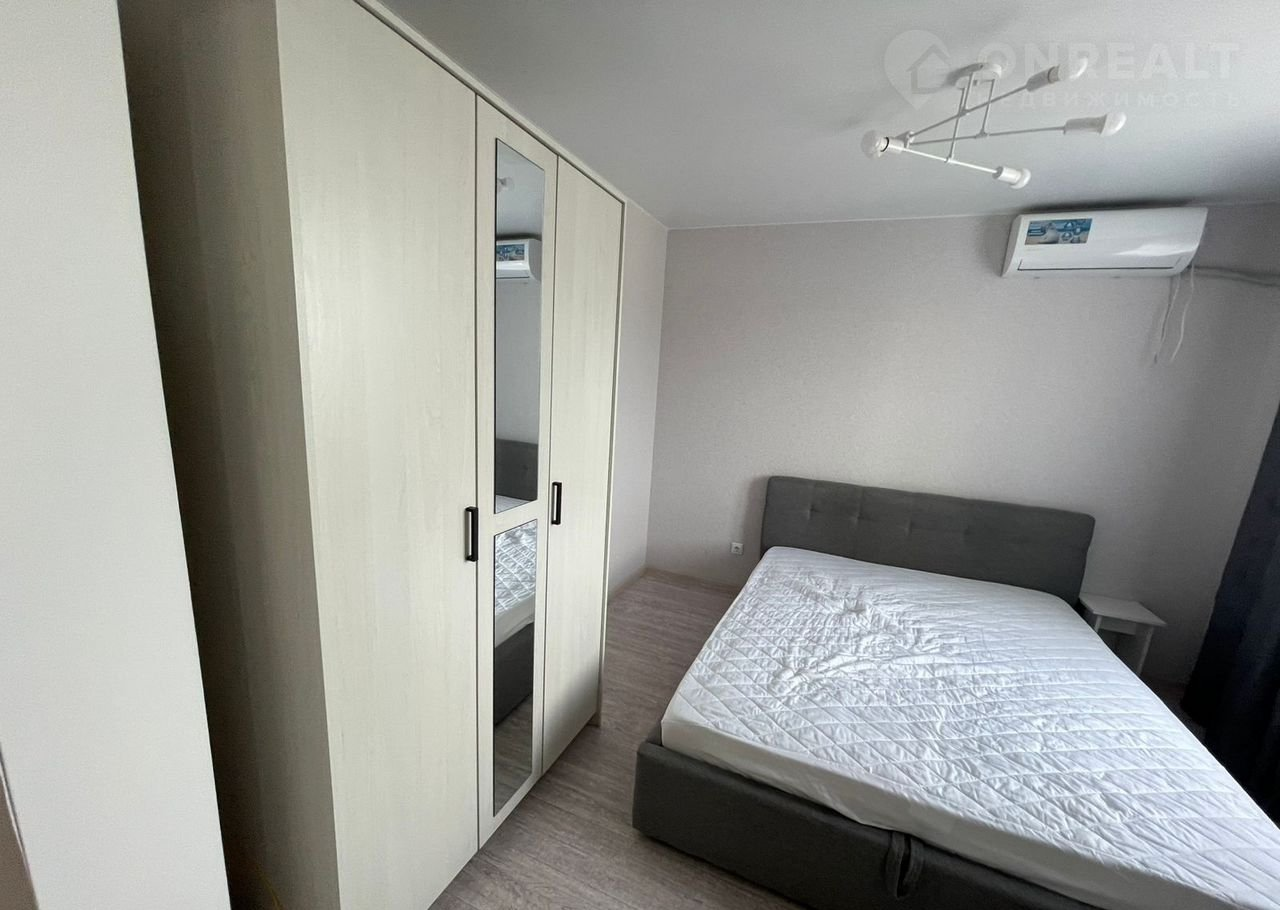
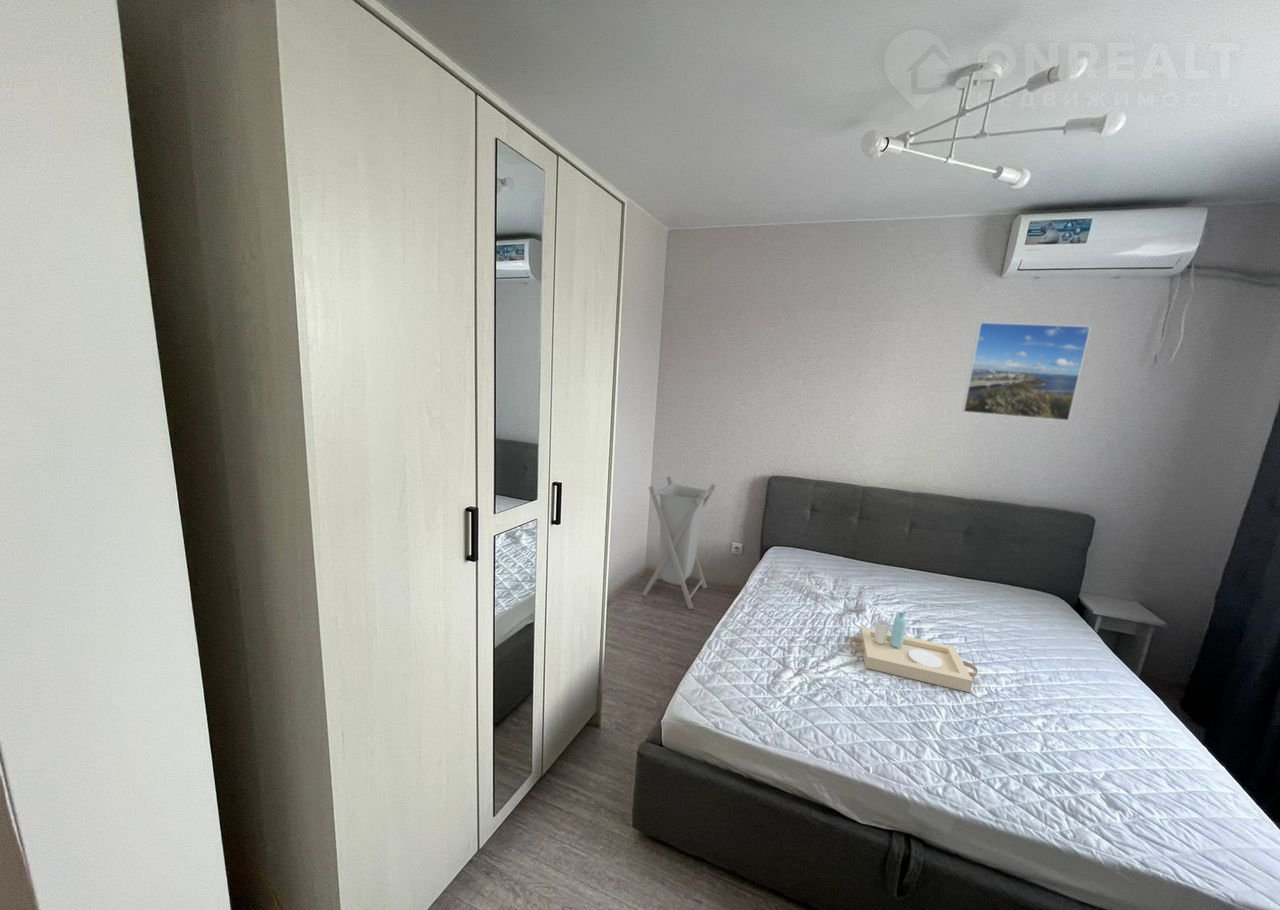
+ serving tray (913, 642)
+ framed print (1023, 371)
+ laundry hamper (679, 539)
